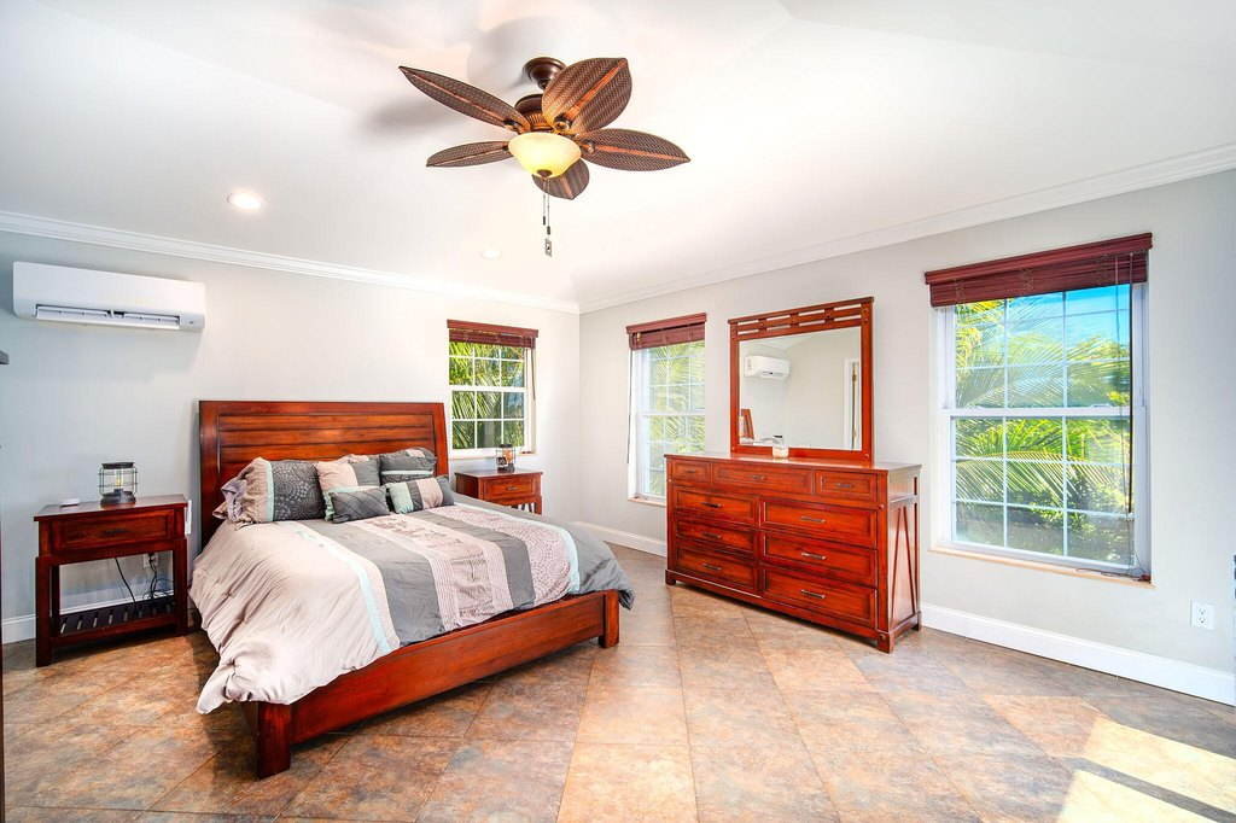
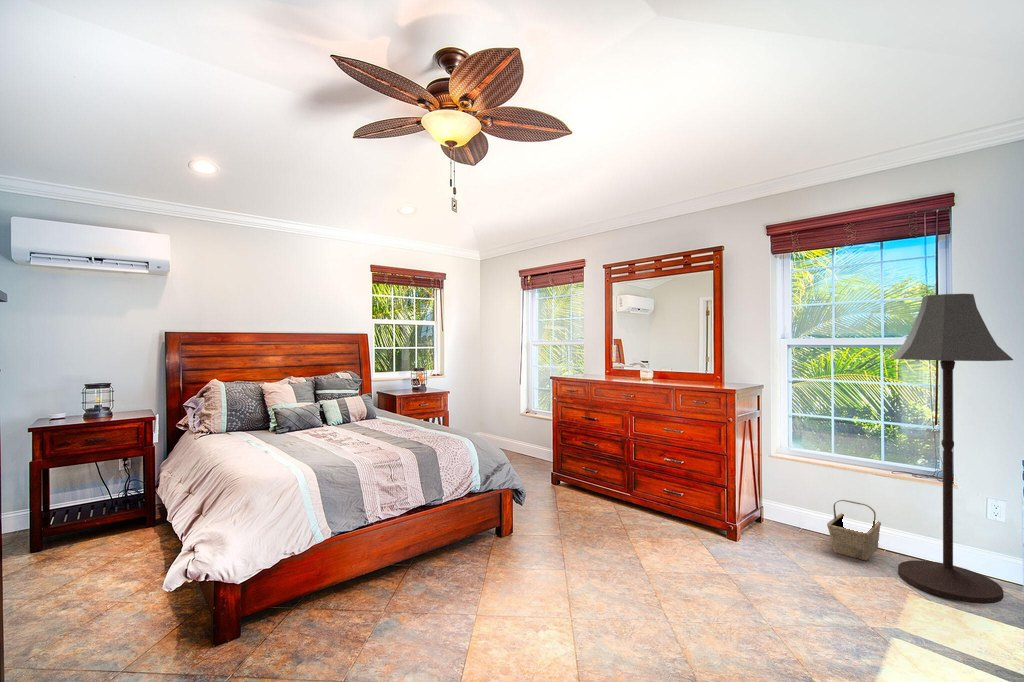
+ basket (853, 530)
+ floor lamp (947, 439)
